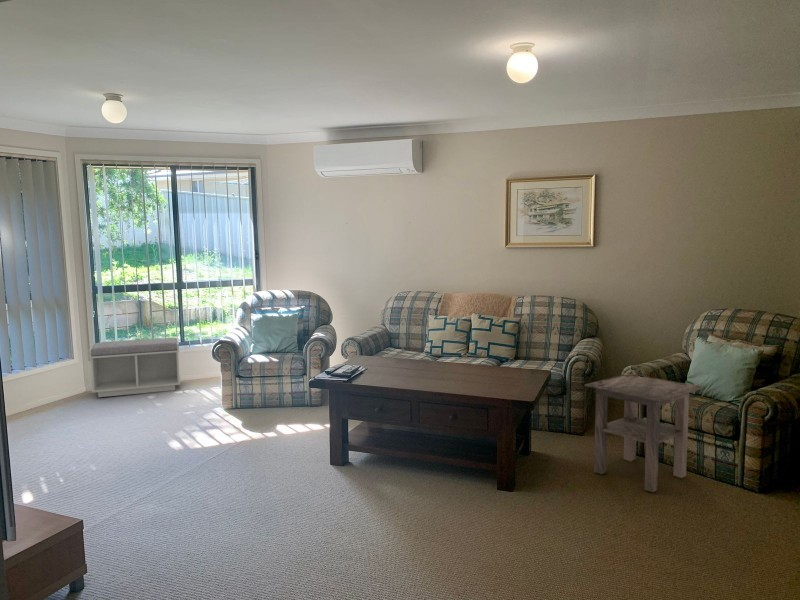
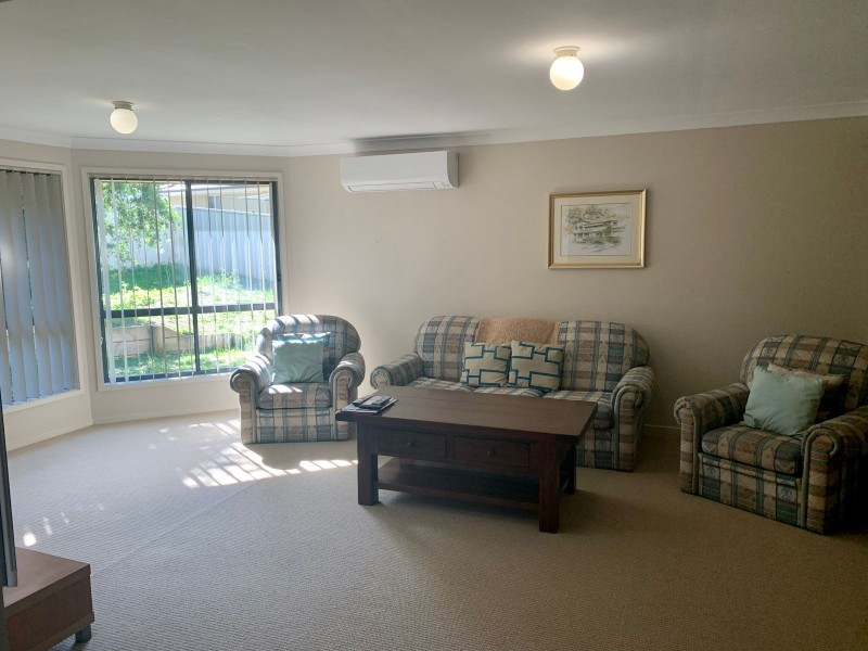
- side table (641, 429)
- bench (137, 365)
